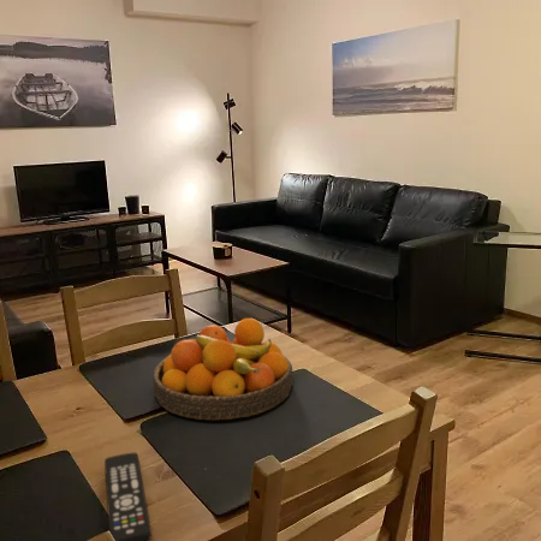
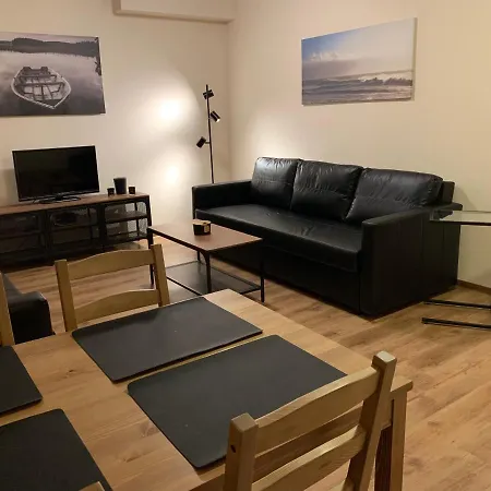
- fruit bowl (222, 358)
- remote control (125, 495)
